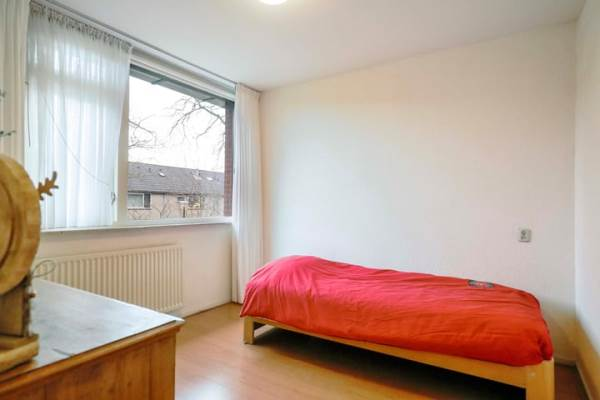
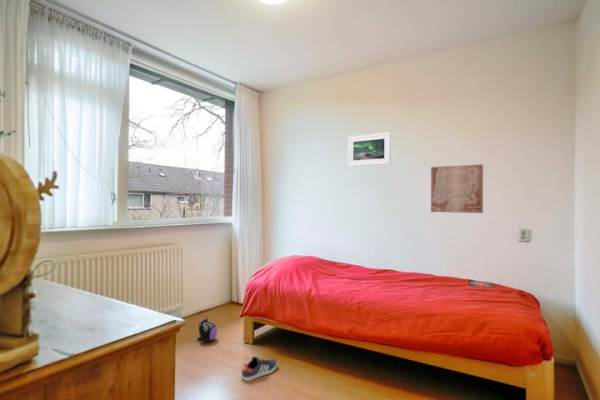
+ sneaker (260, 364)
+ plush toy (207, 328)
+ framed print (368, 149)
+ wall art (456, 189)
